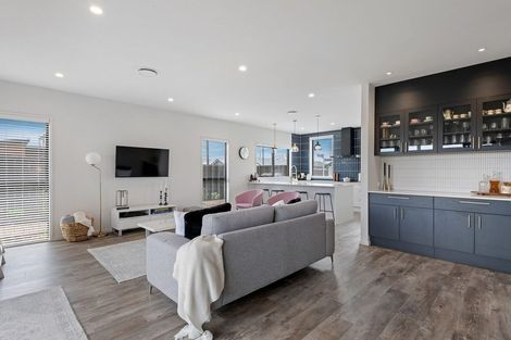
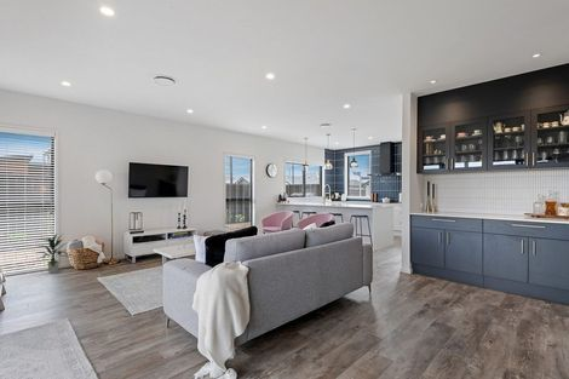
+ indoor plant (52, 253)
